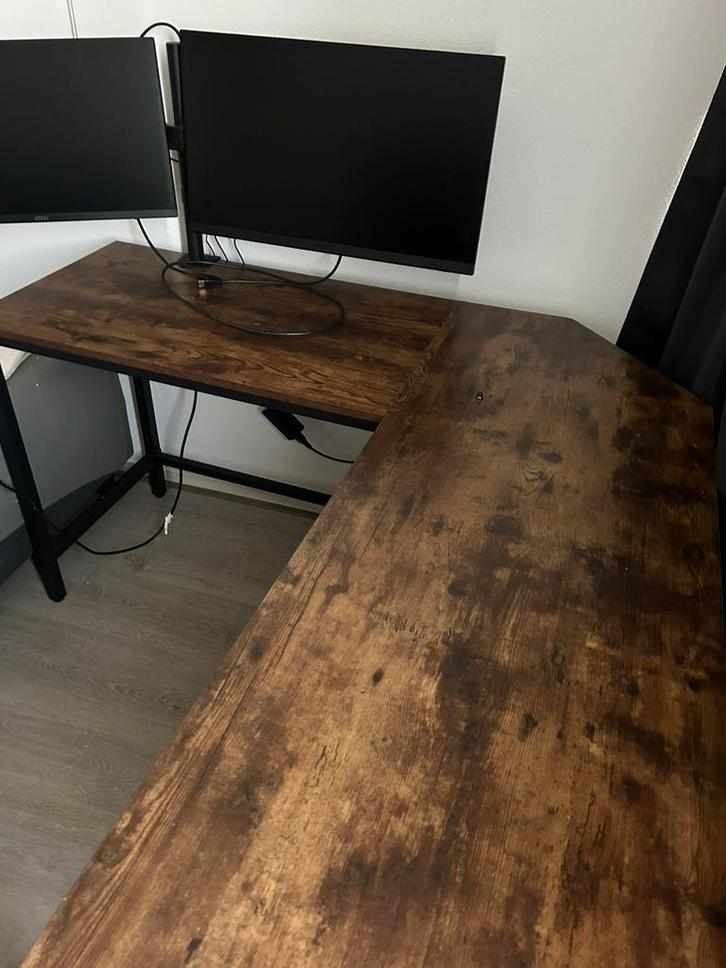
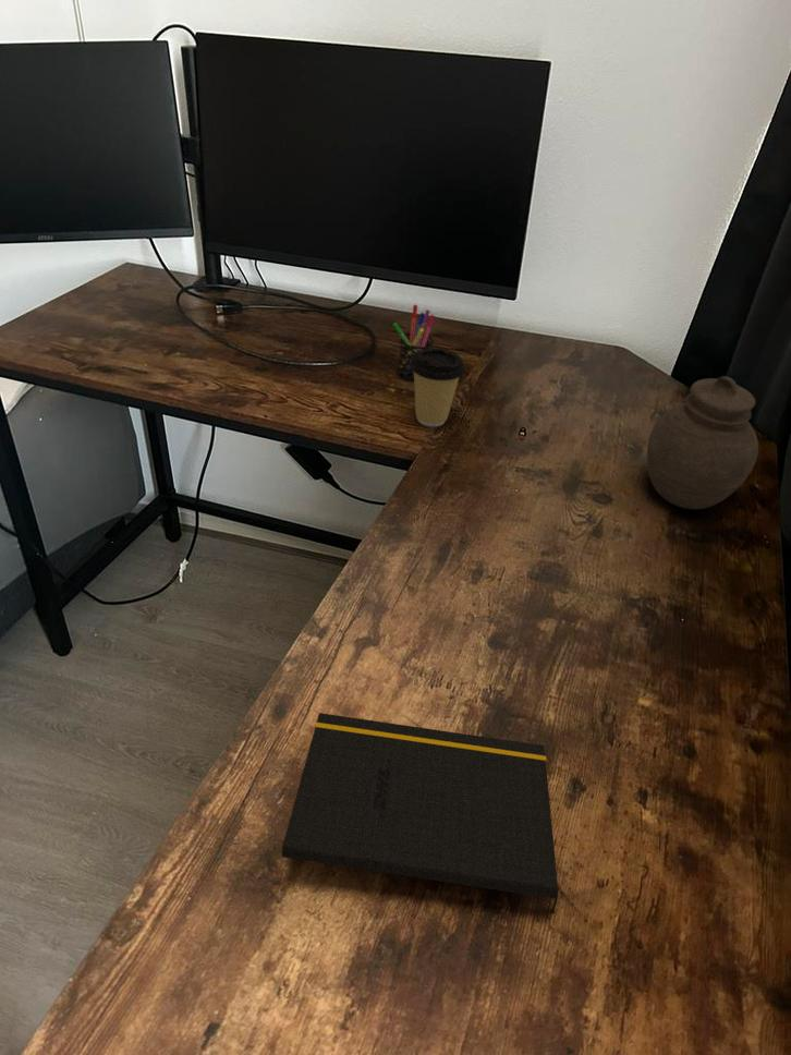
+ notepad (424, 796)
+ pen holder (412, 343)
+ coffee cup (435, 388)
+ jar (705, 439)
